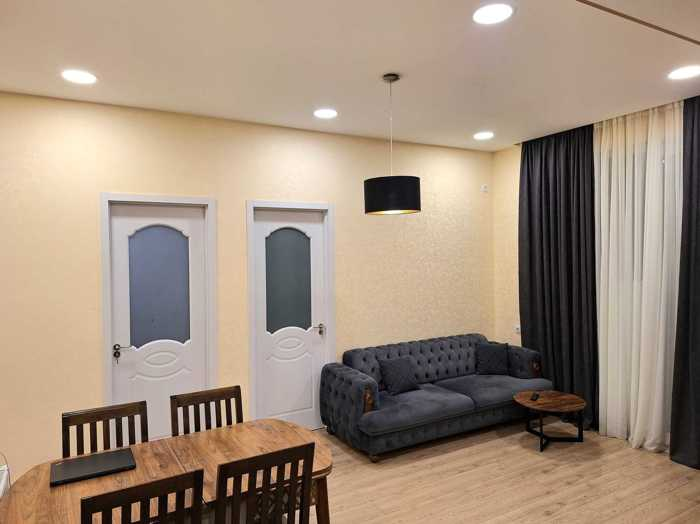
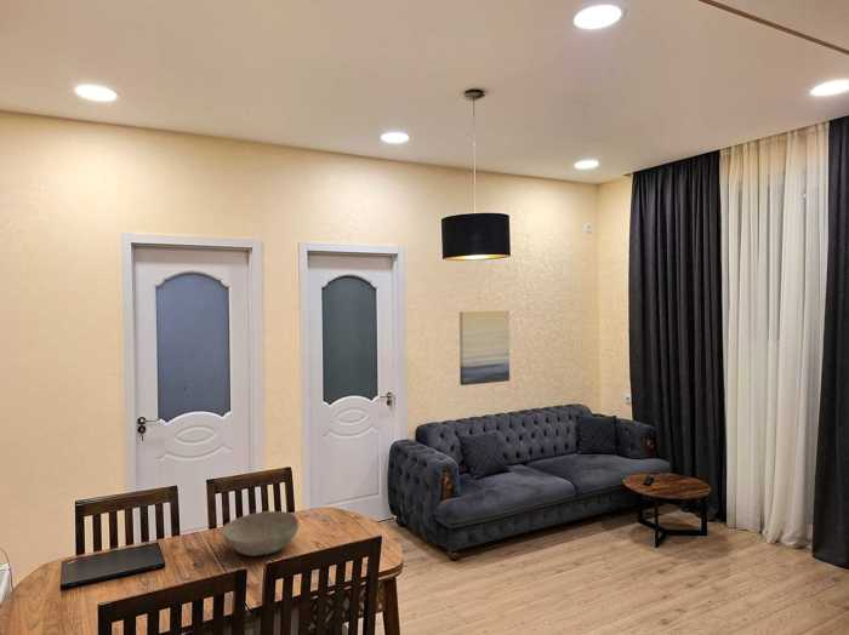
+ bowl (261, 536)
+ wall art (484, 347)
